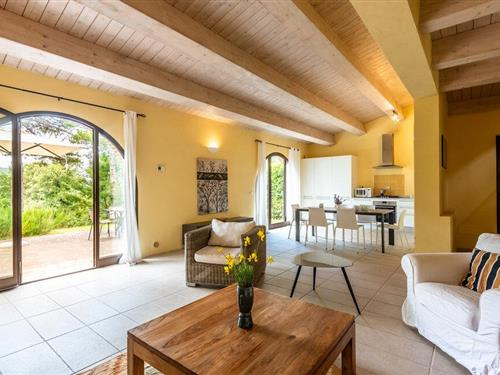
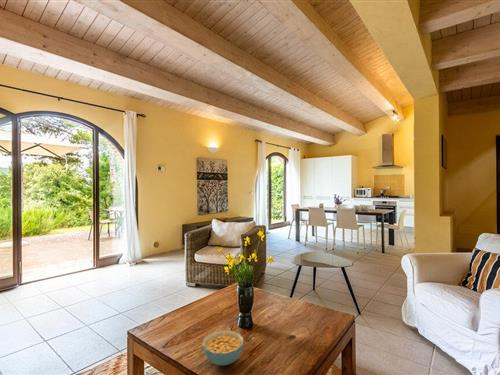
+ cereal bowl (223, 351)
